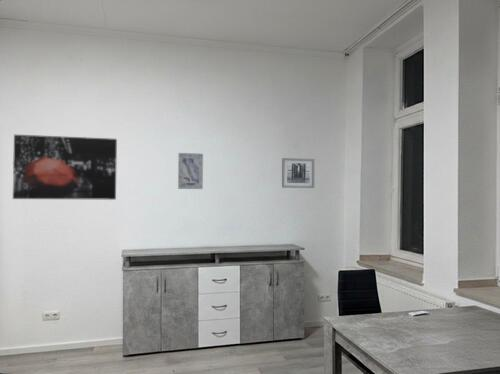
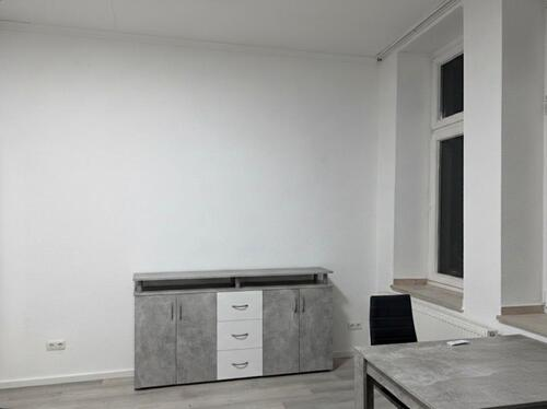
- wall art (66, 168)
- wall art (298, 173)
- wall art (190, 171)
